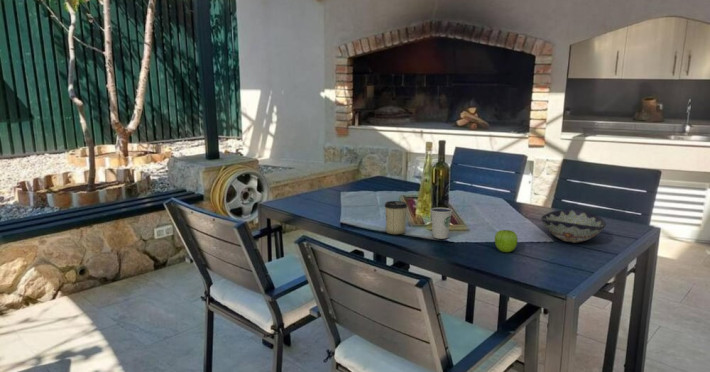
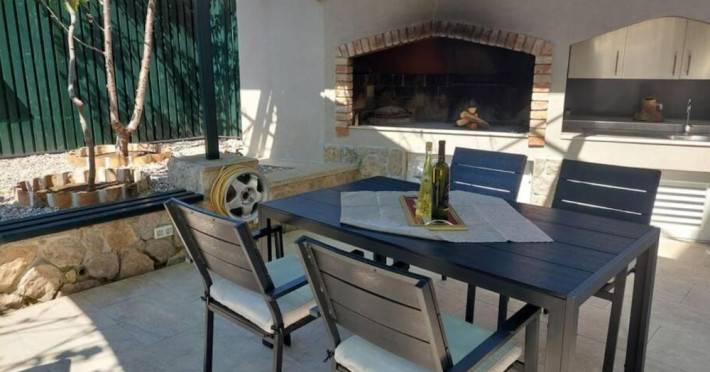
- dixie cup (440, 223)
- cup (395, 217)
- fruit (506, 240)
- decorative bowl (572, 227)
